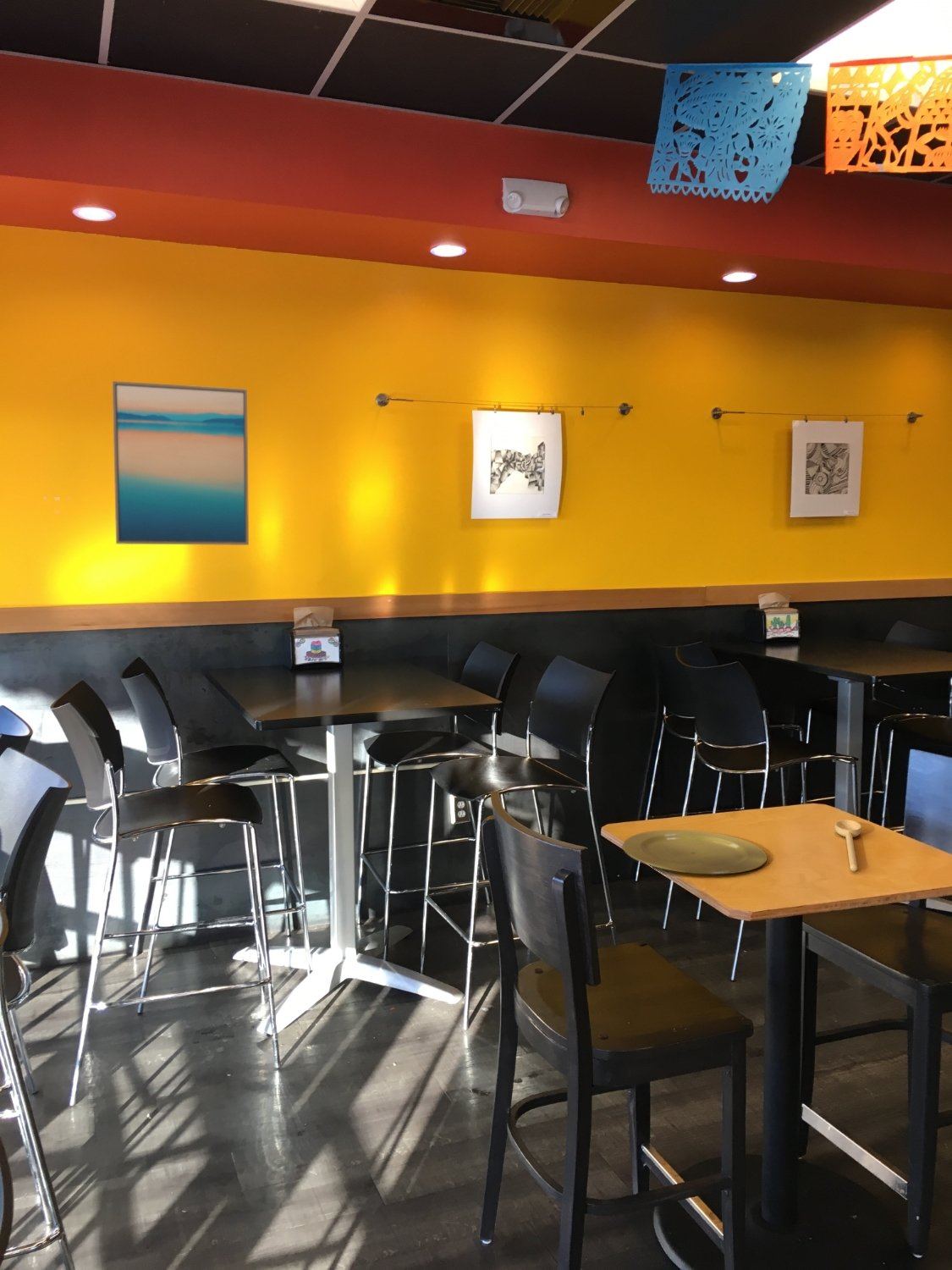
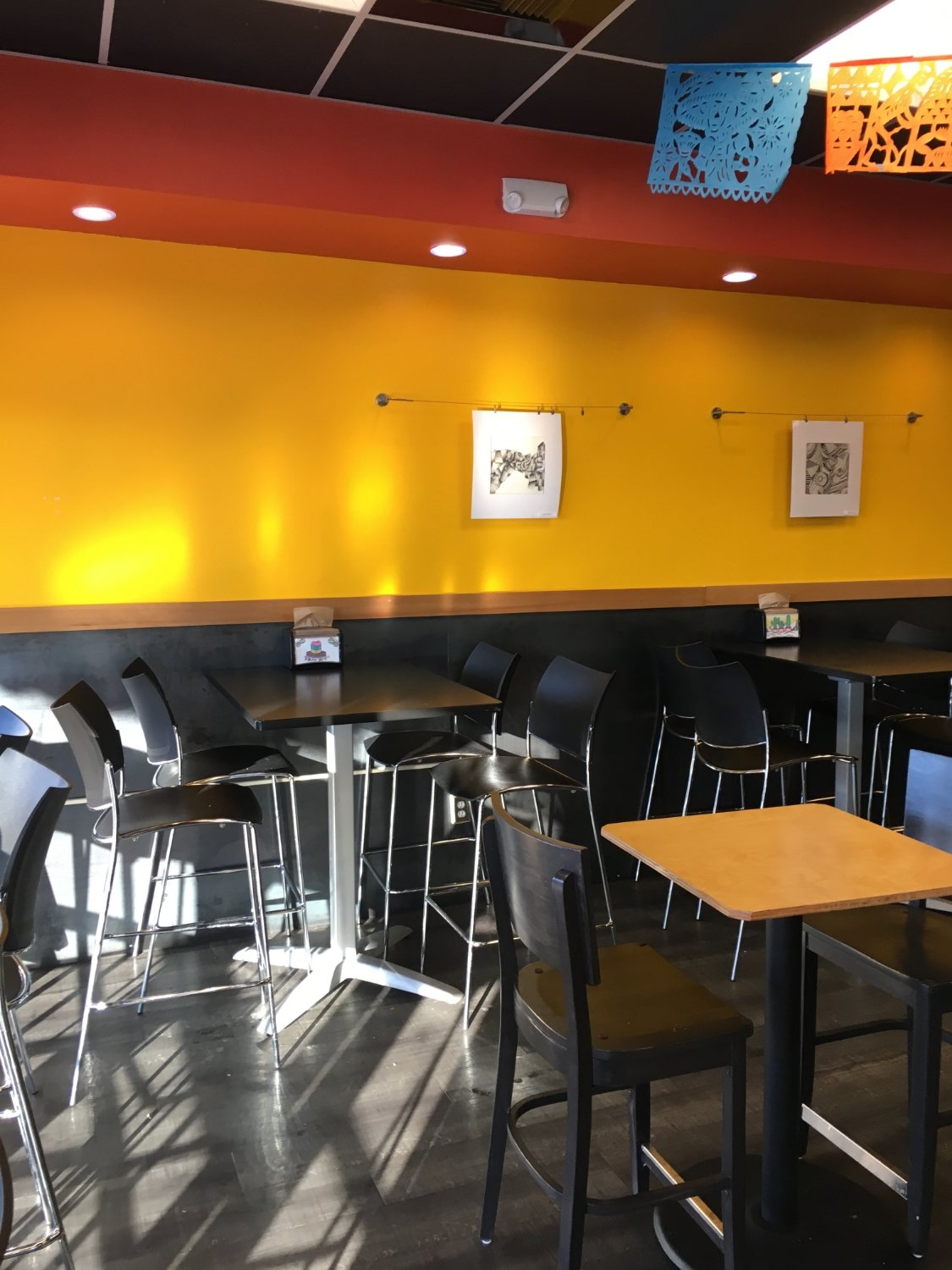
- spoon (850, 843)
- plate (693, 851)
- wall art (182, 466)
